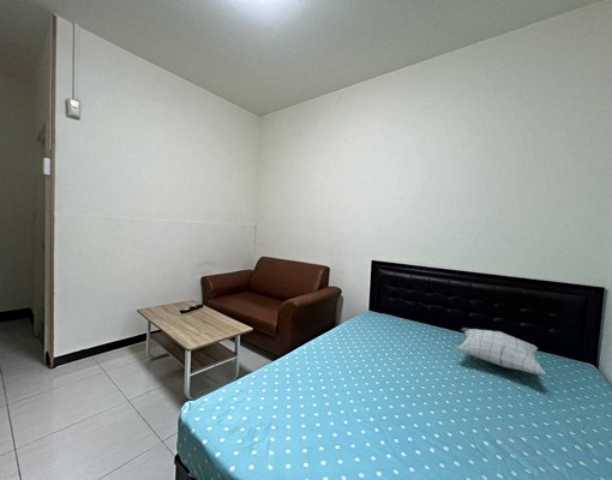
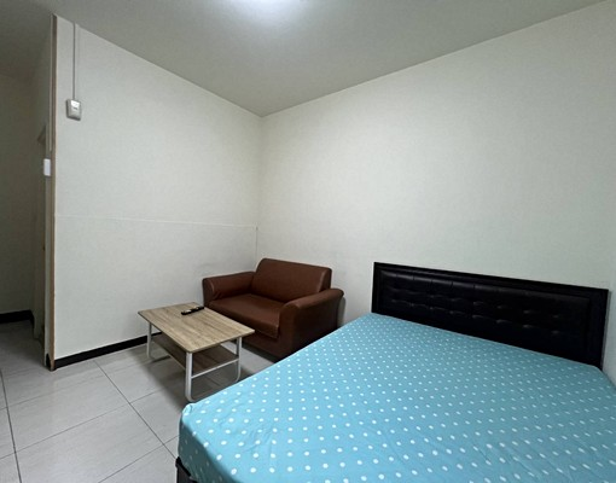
- pillow (496, 347)
